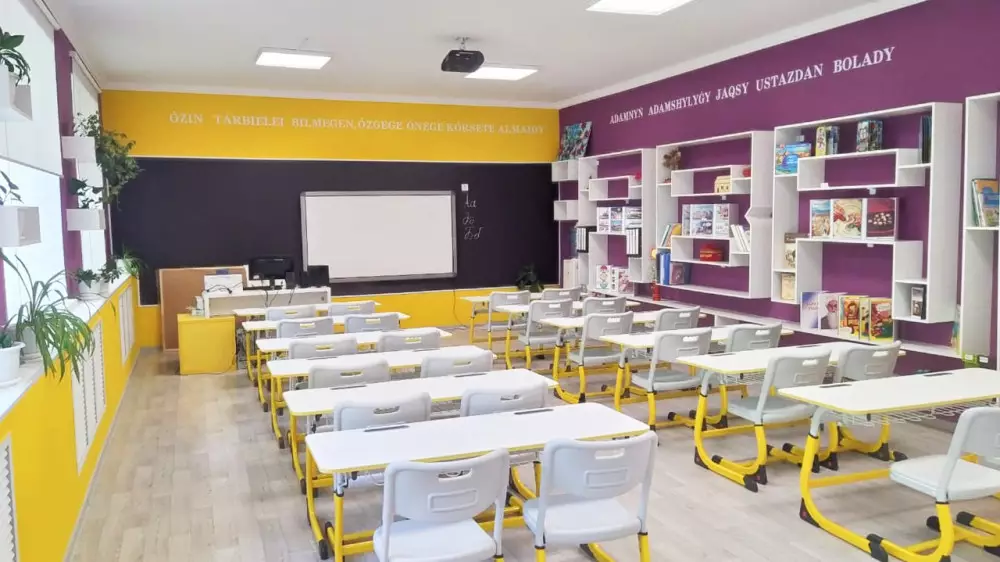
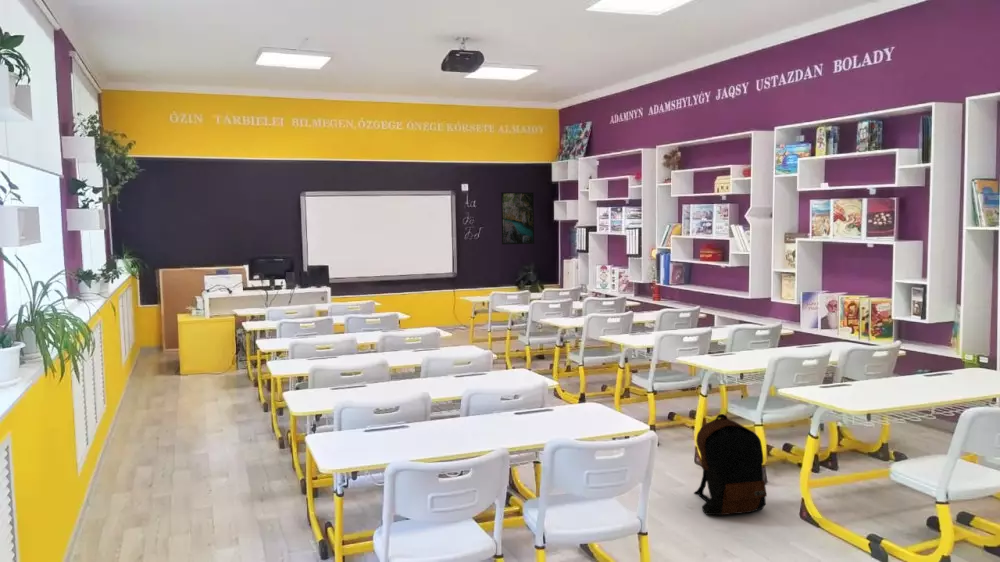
+ backpack (726, 462)
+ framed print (517, 218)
